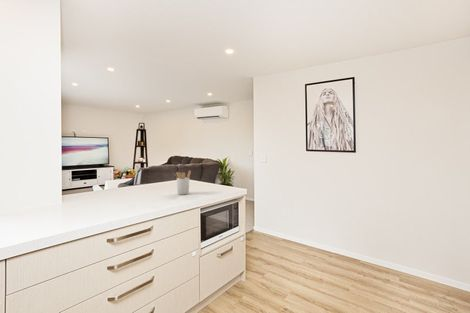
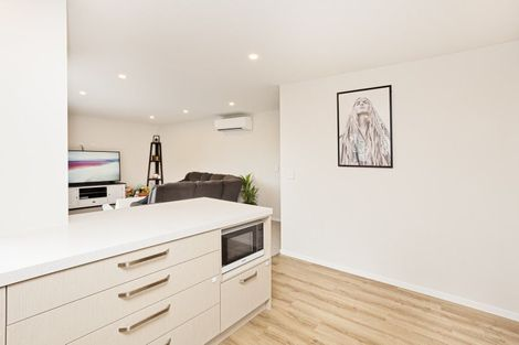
- utensil holder (182, 182)
